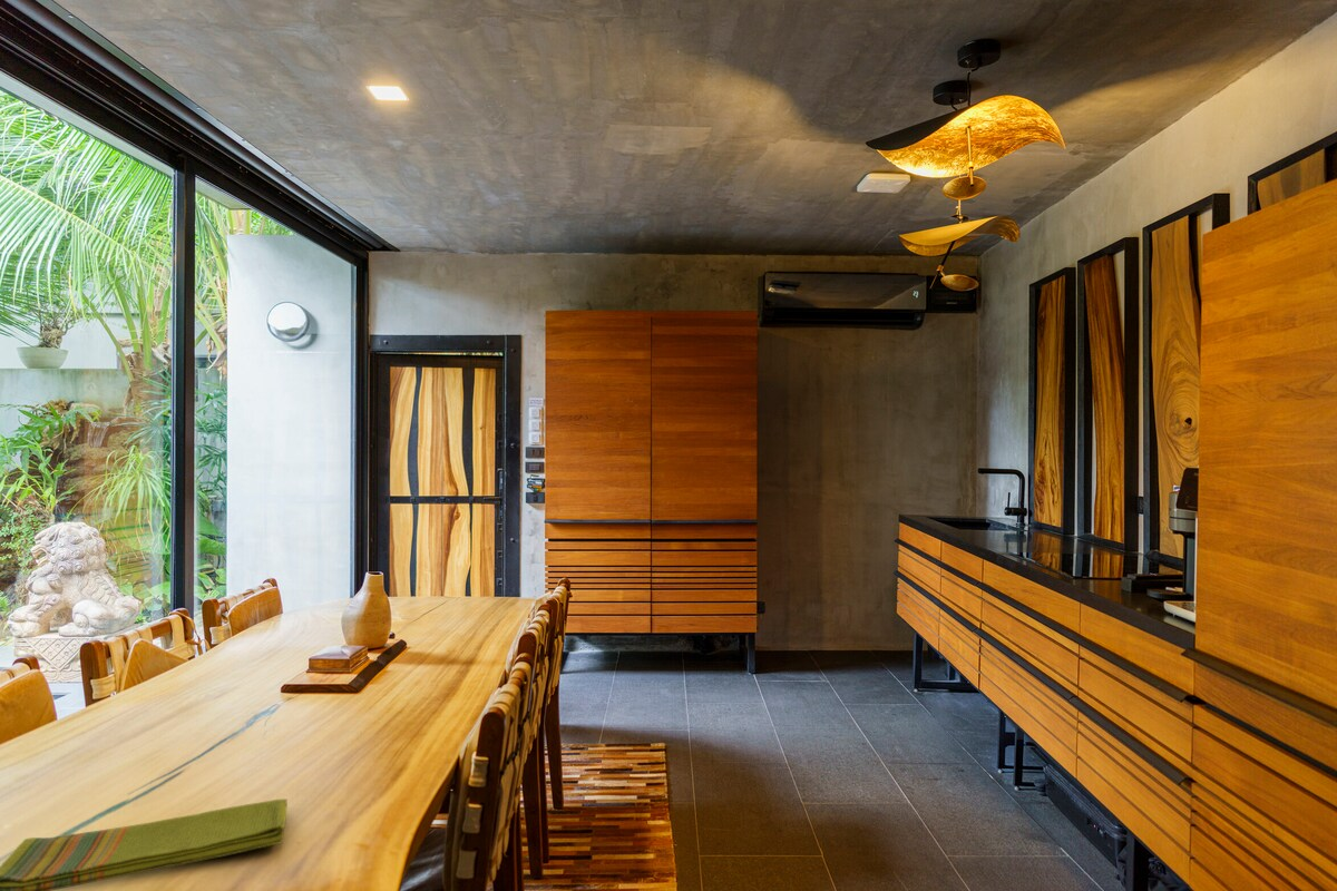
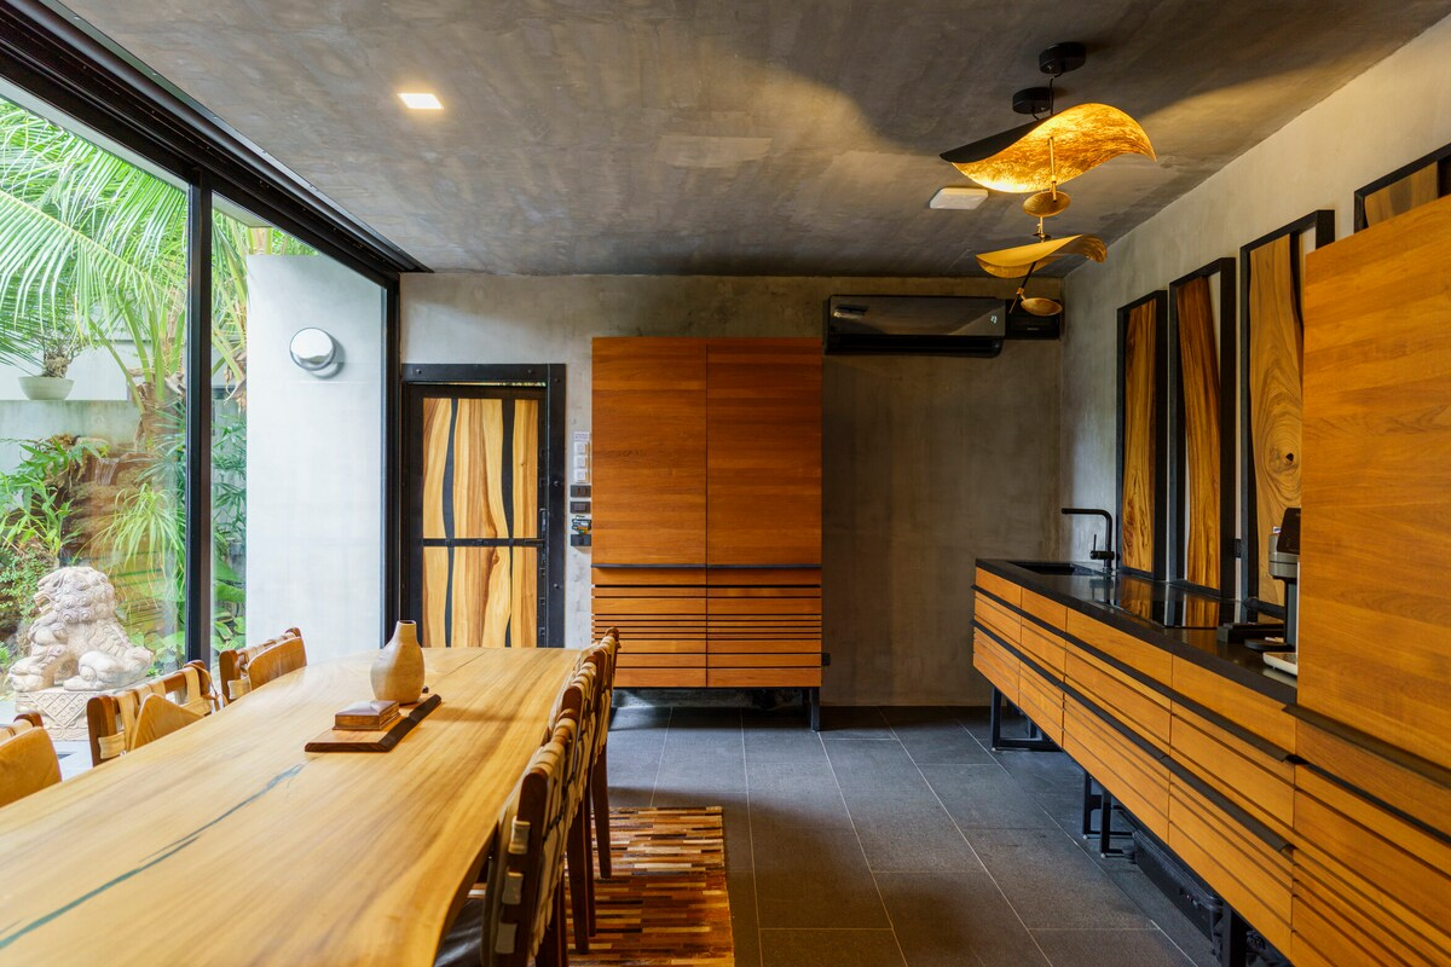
- dish towel (154, 839)
